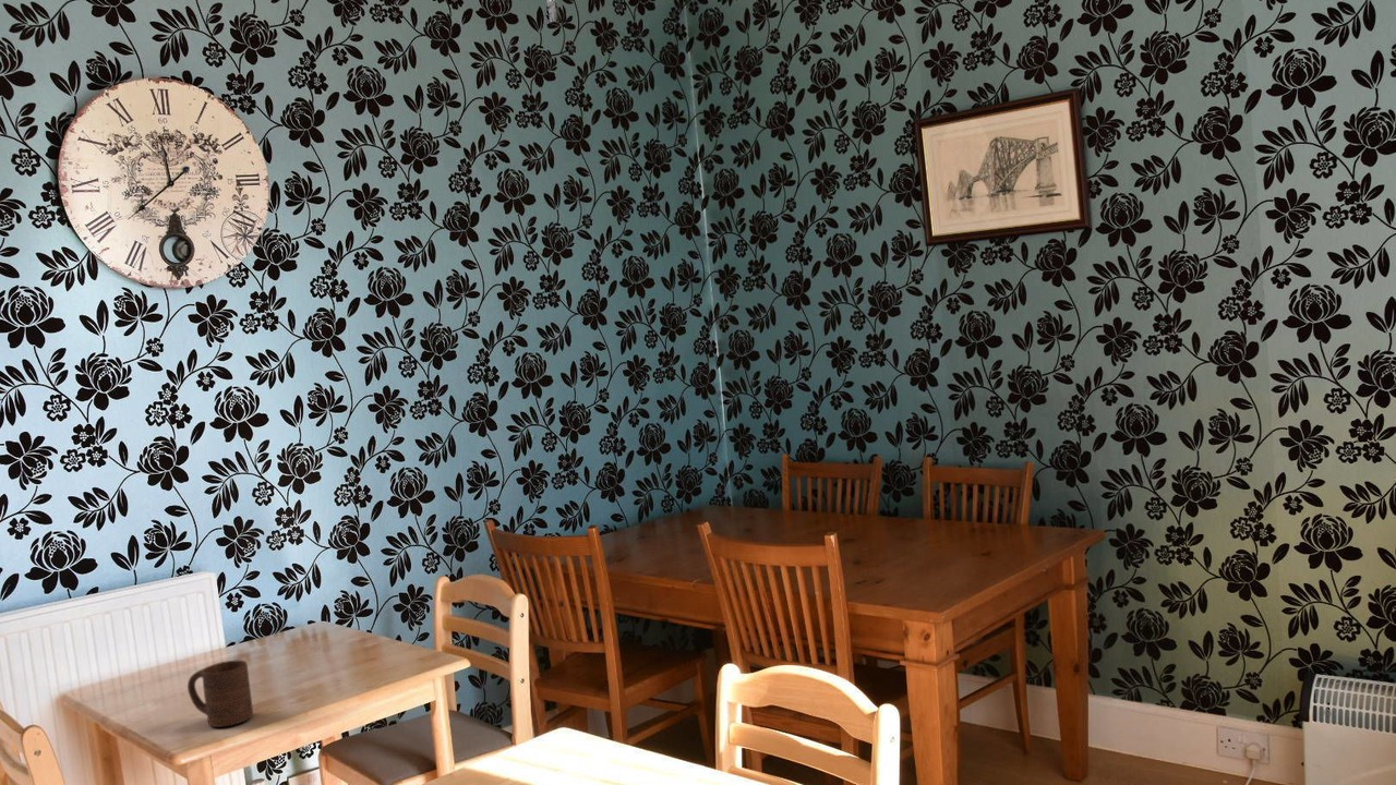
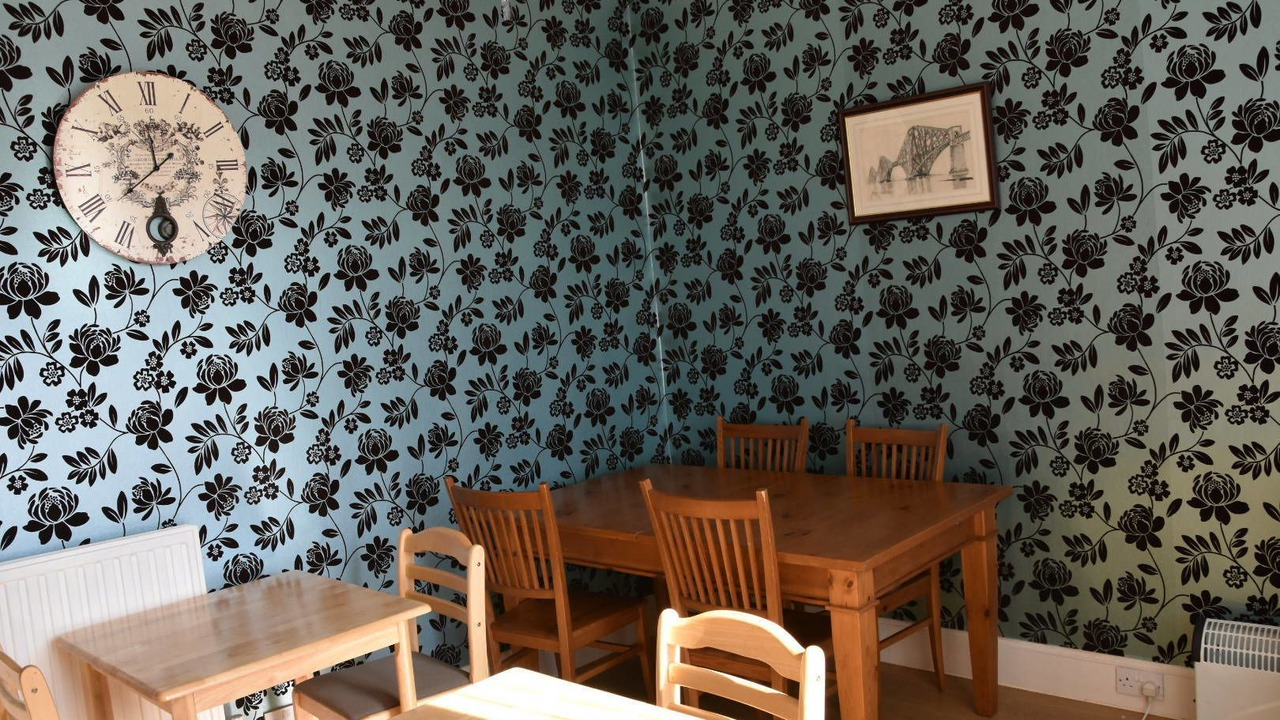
- cup (220, 695)
